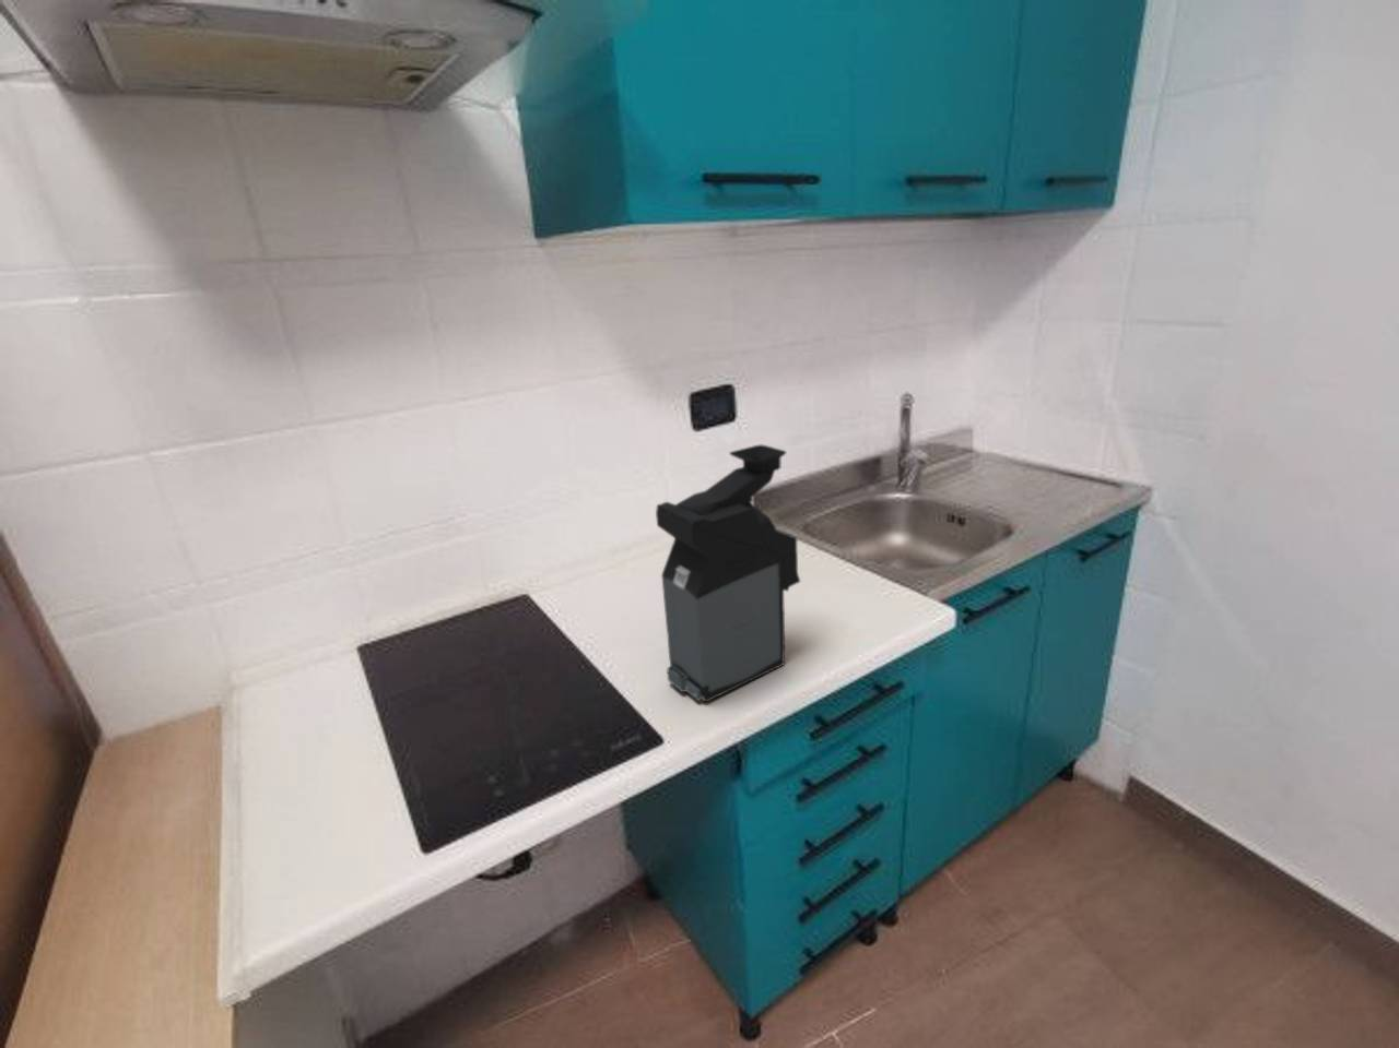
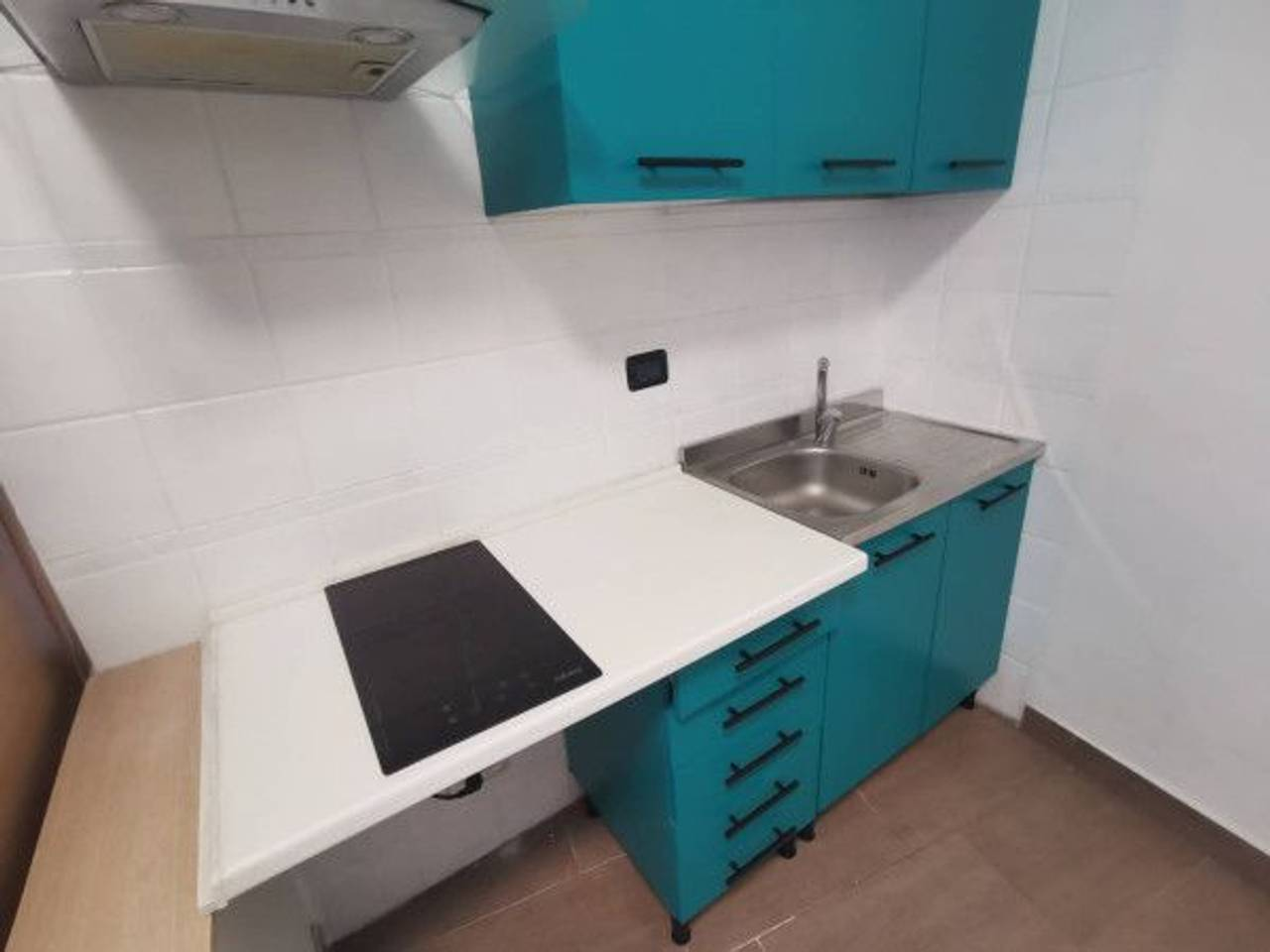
- coffee maker (728, 571)
